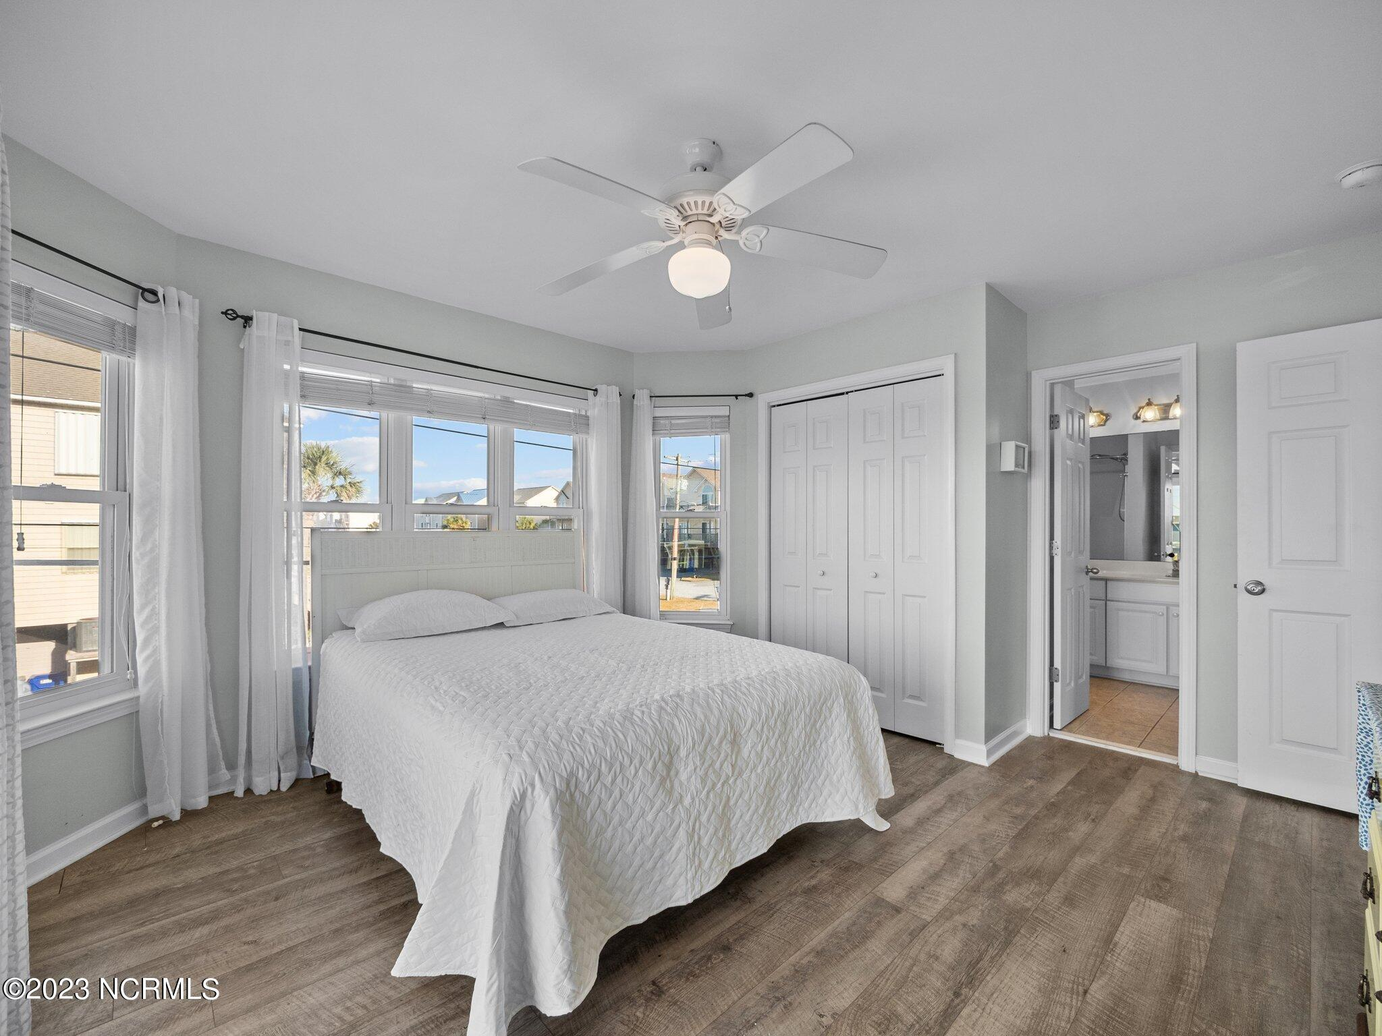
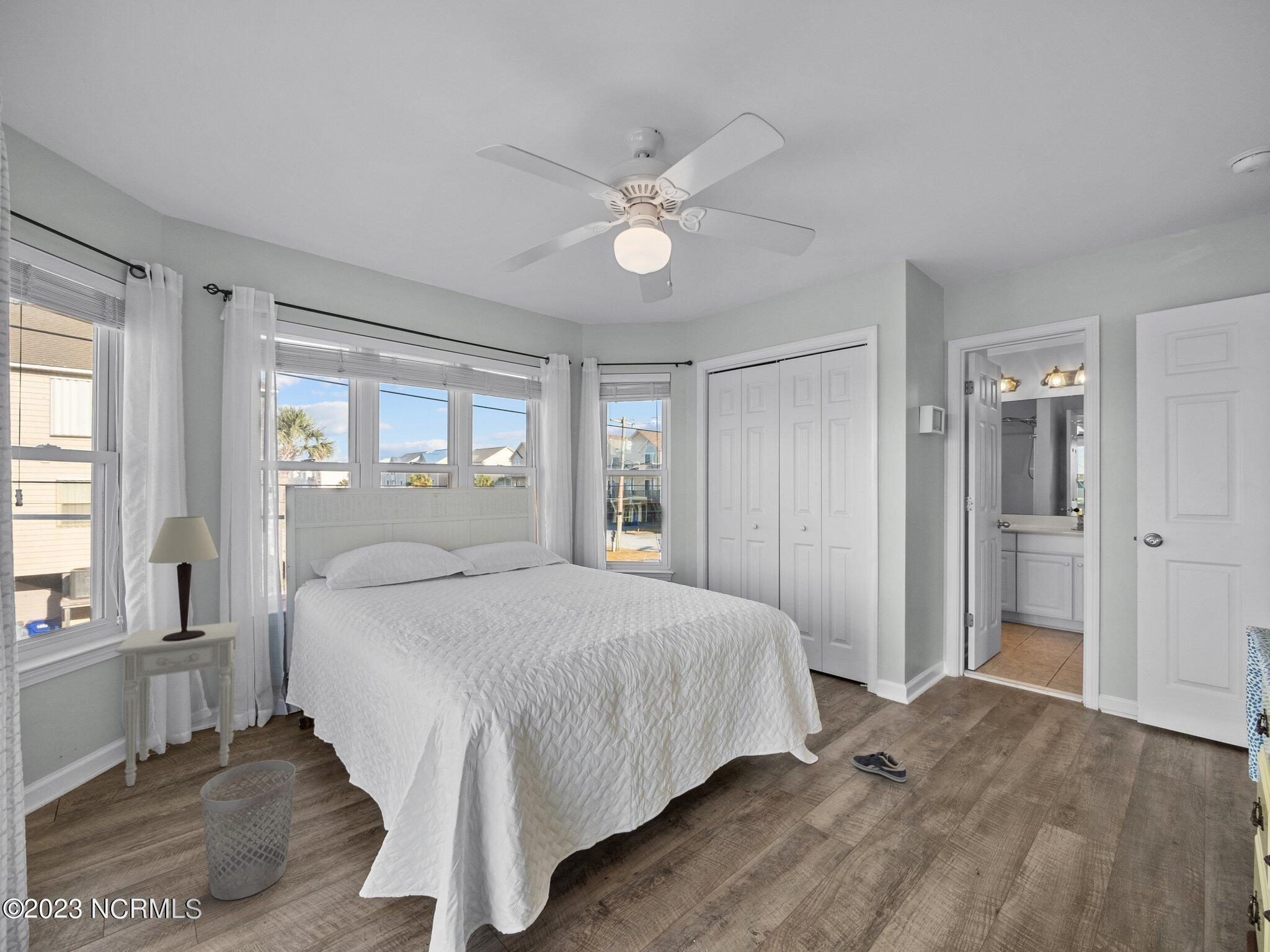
+ nightstand (178, 672)
+ table lamp (184, 576)
+ wastebasket (249, 828)
+ sneaker (879, 761)
